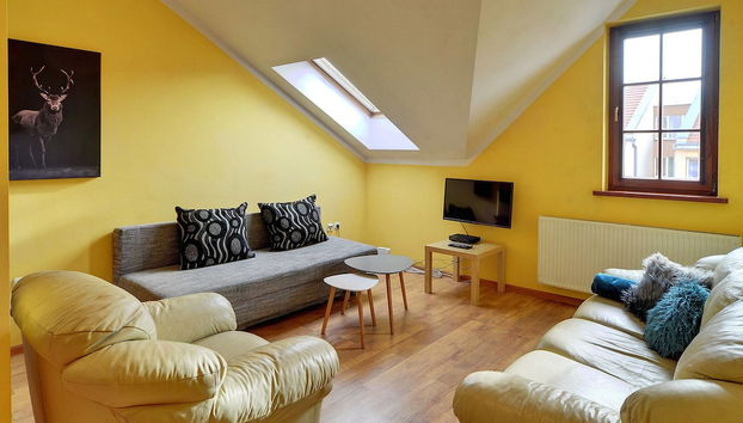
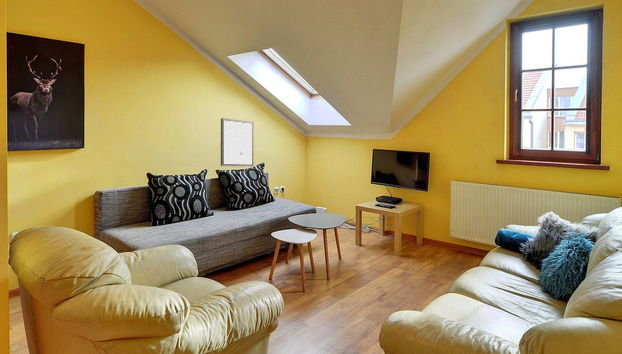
+ wall art (237, 143)
